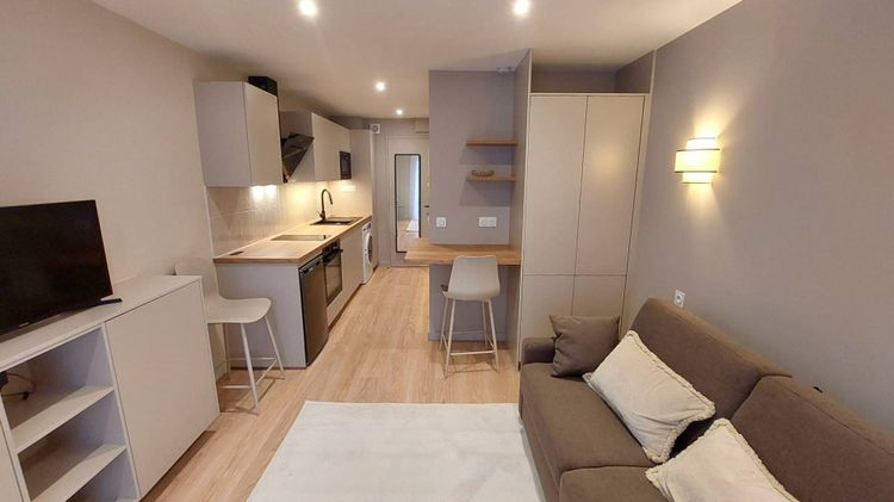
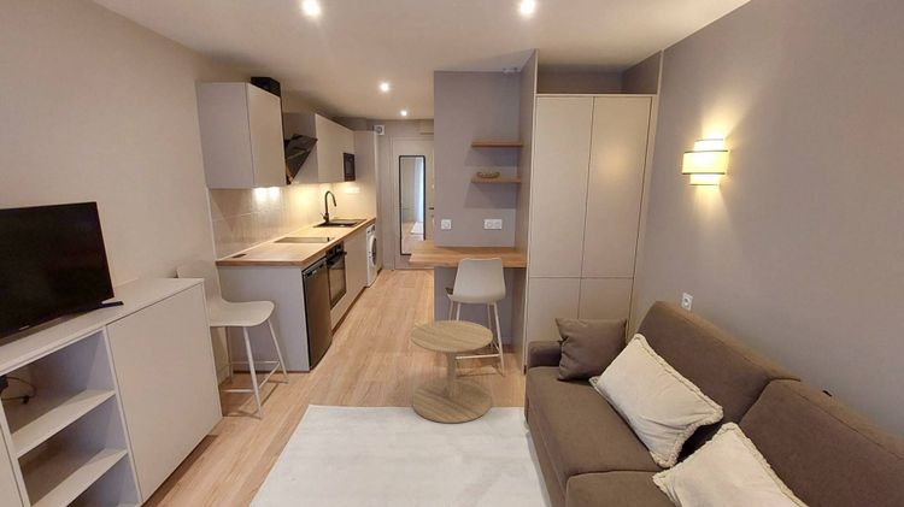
+ side table (451, 367)
